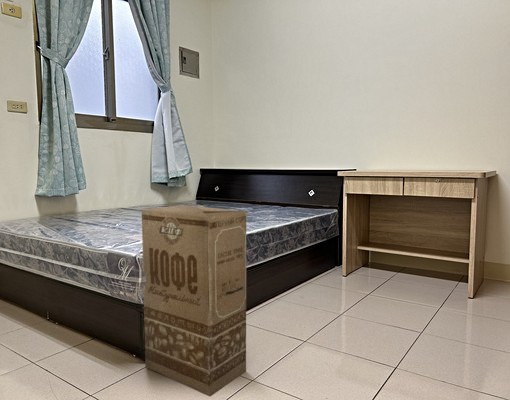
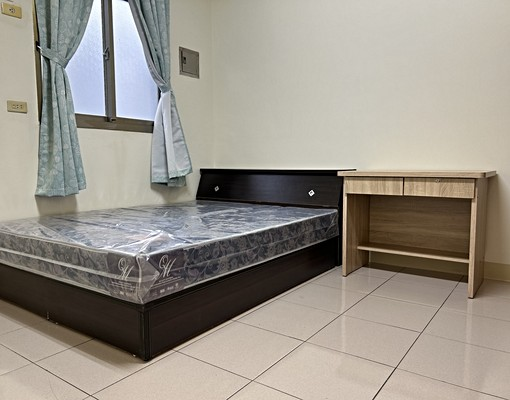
- cardboard box (194, 289)
